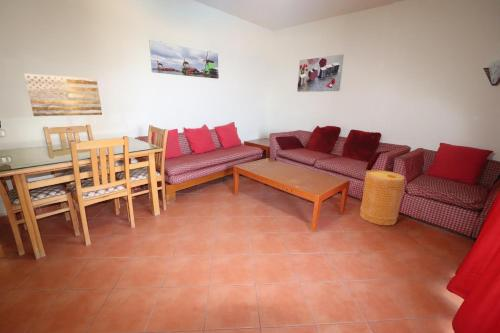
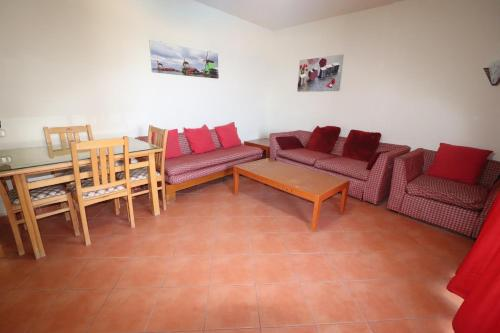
- wall art (66, 96)
- basket (380, 196)
